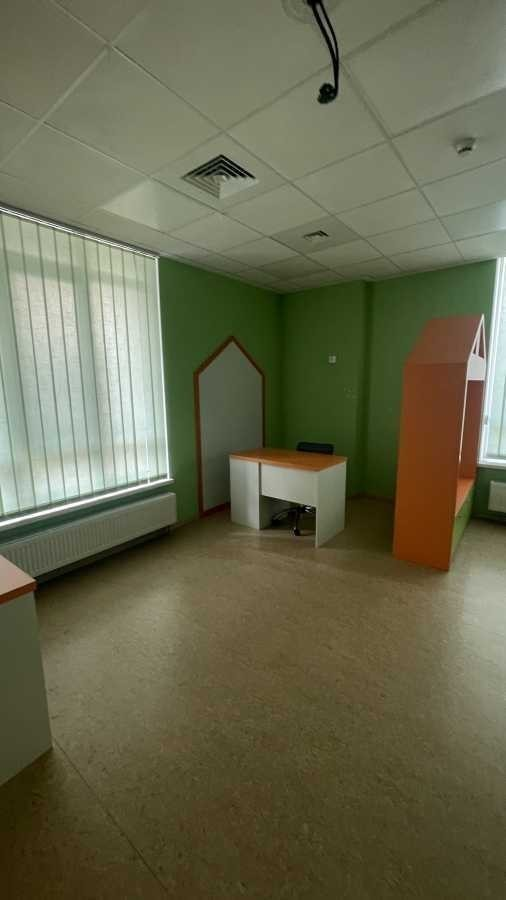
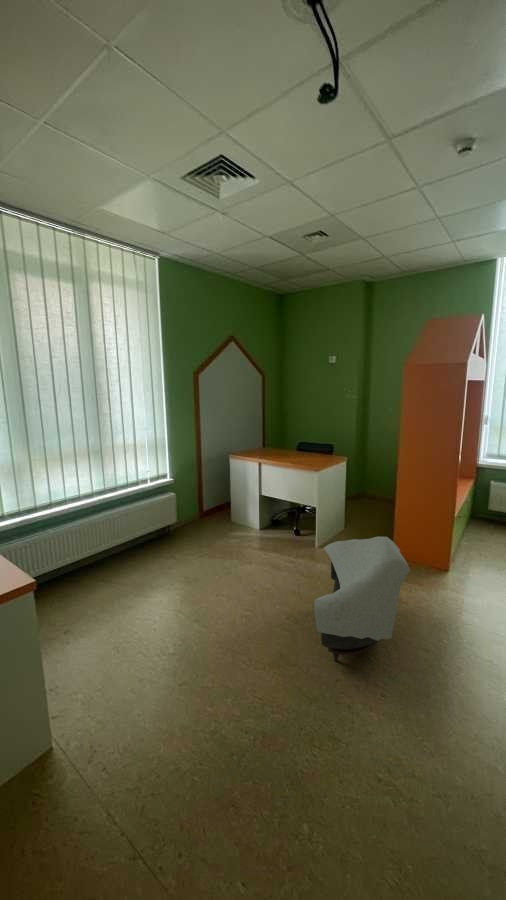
+ armchair (360, 588)
